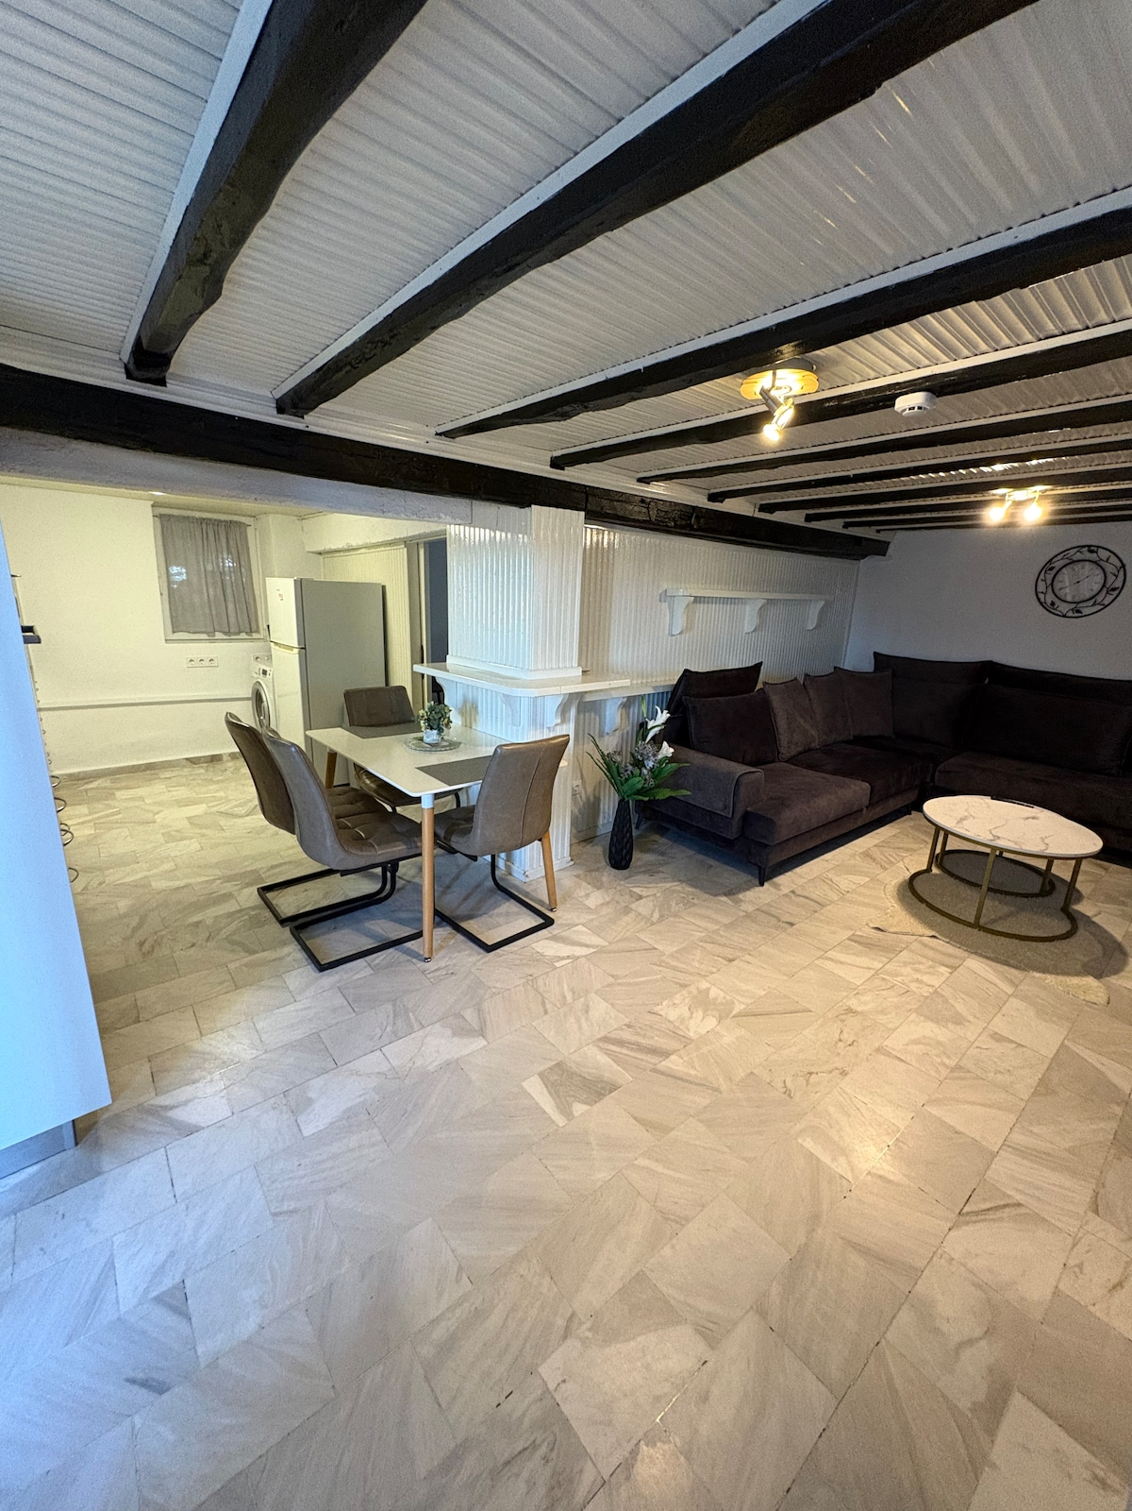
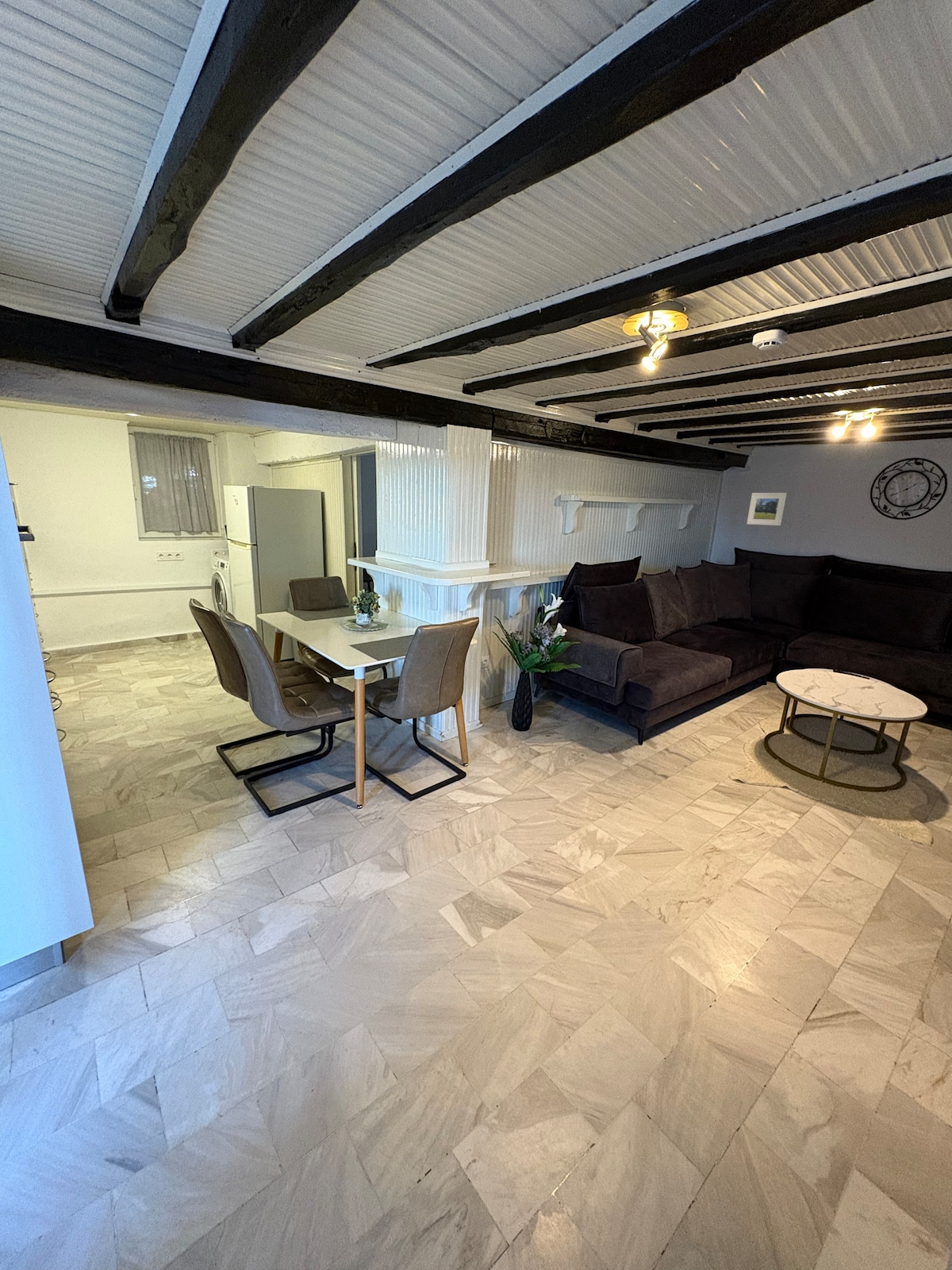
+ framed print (766, 509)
